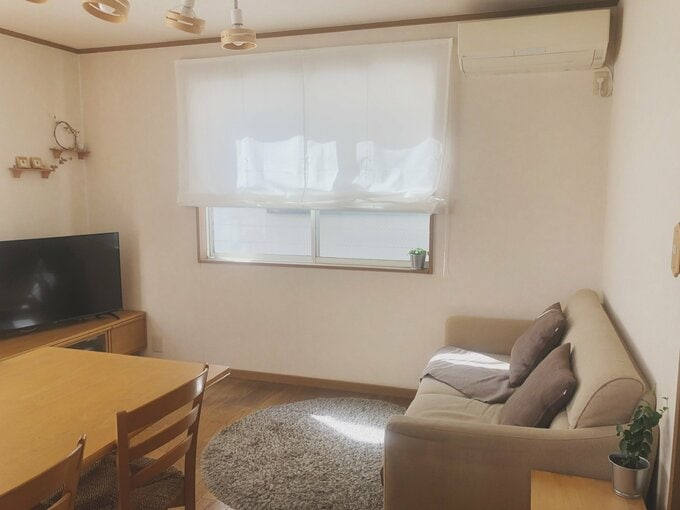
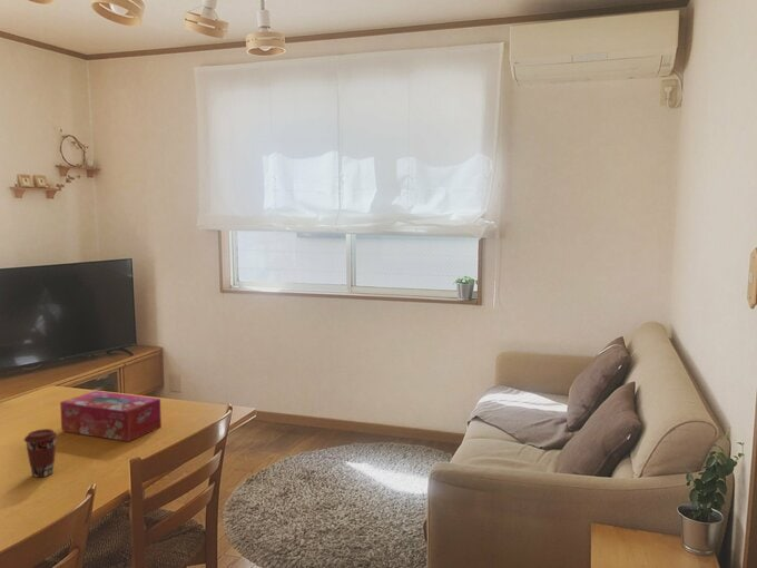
+ coffee cup (41, 452)
+ tissue box (110, 414)
